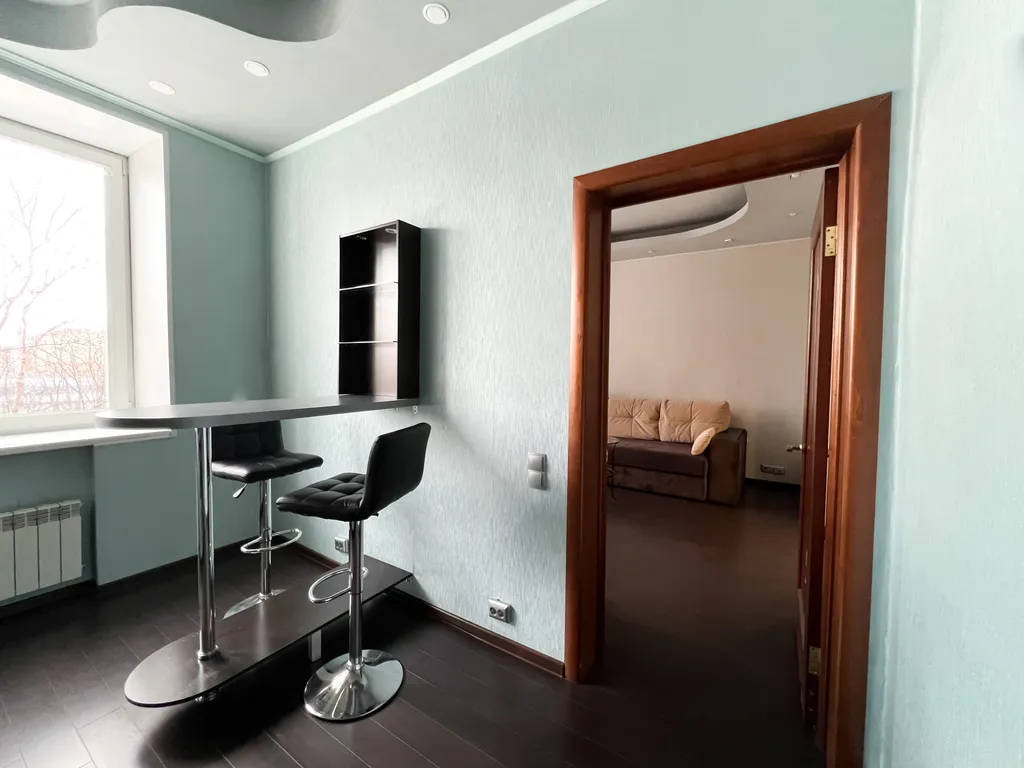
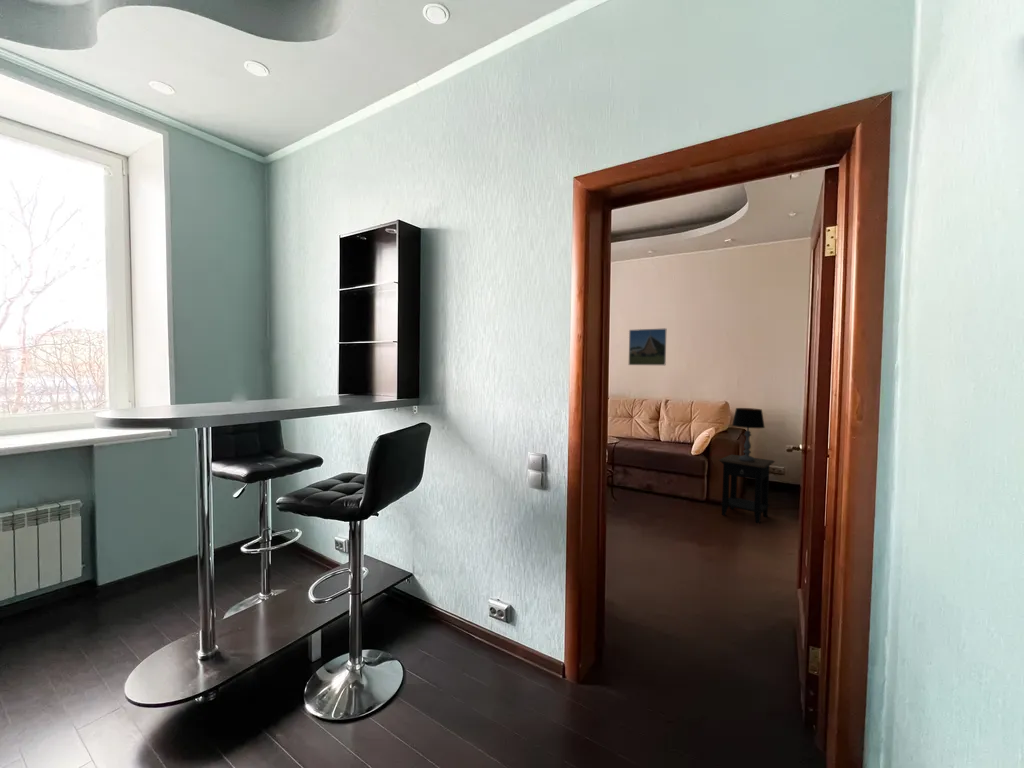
+ side table (736, 487)
+ table lamp (747, 434)
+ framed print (647, 347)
